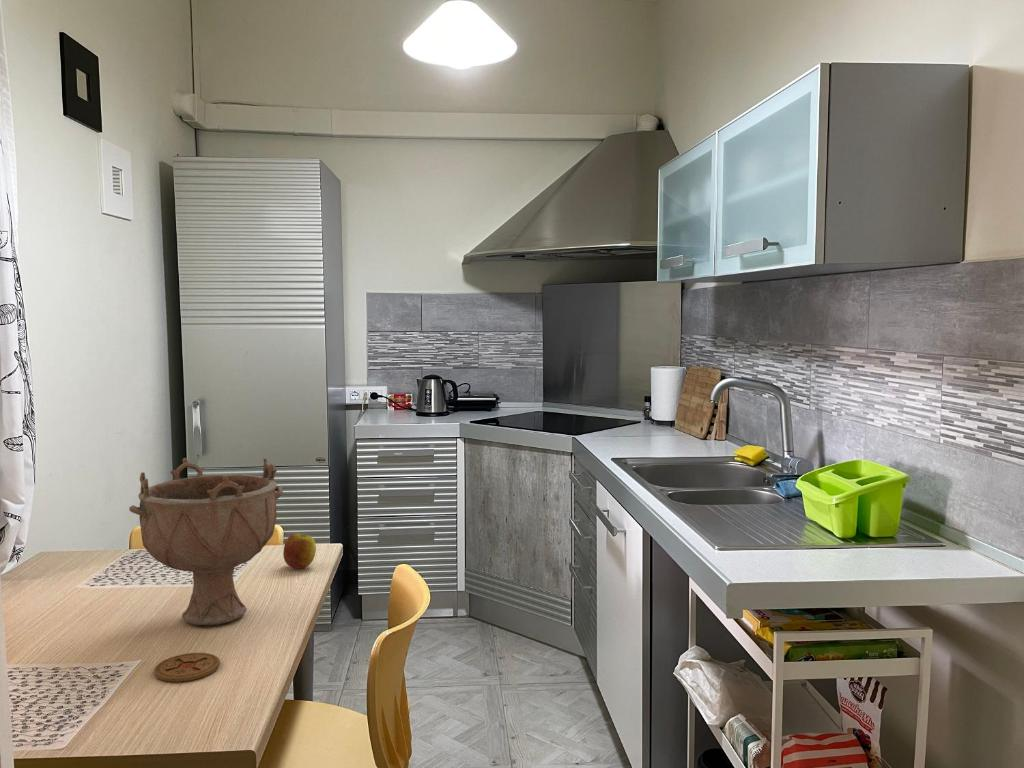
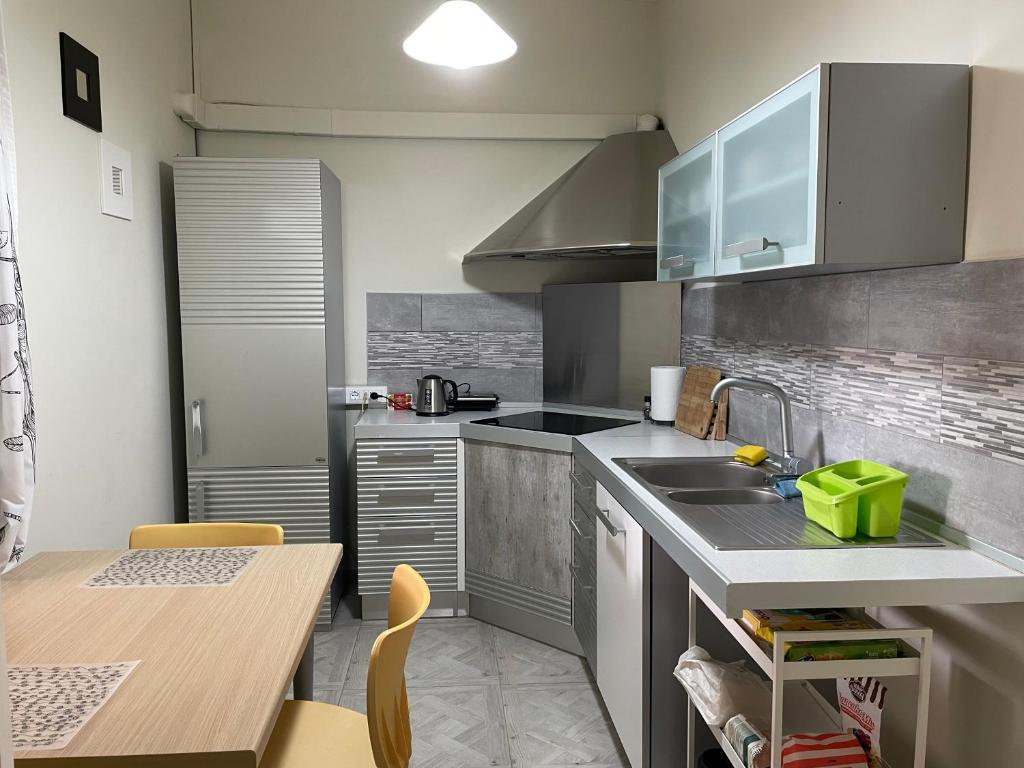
- decorative bowl (210, 540)
- coaster (187, 666)
- apple (299, 549)
